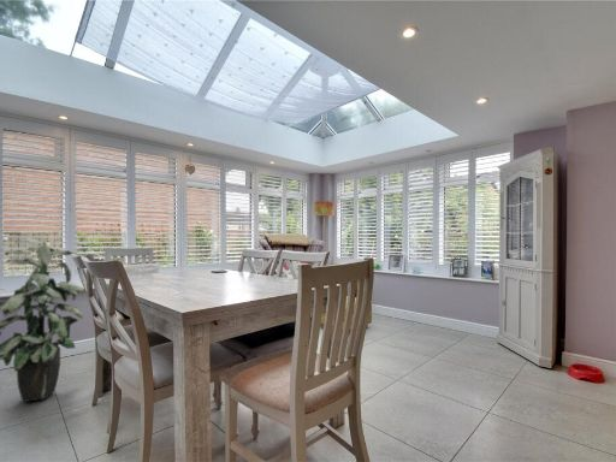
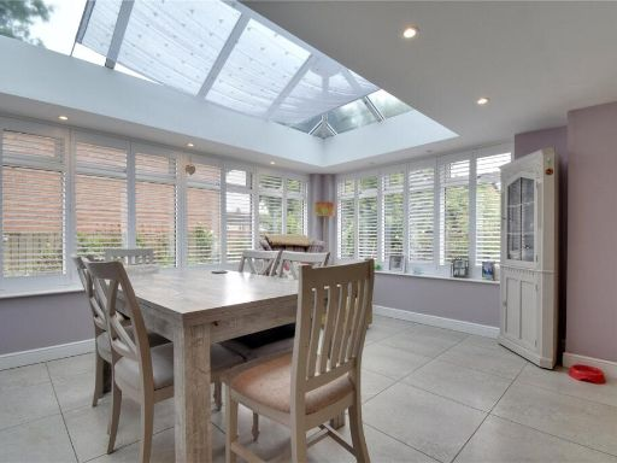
- indoor plant (36, 316)
